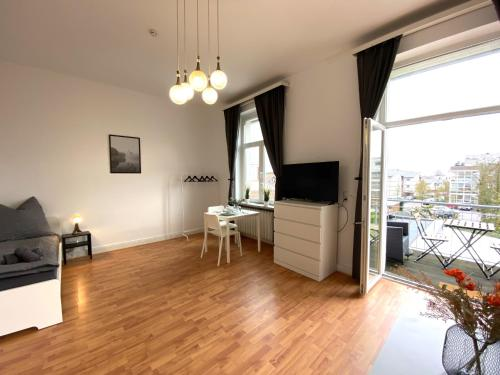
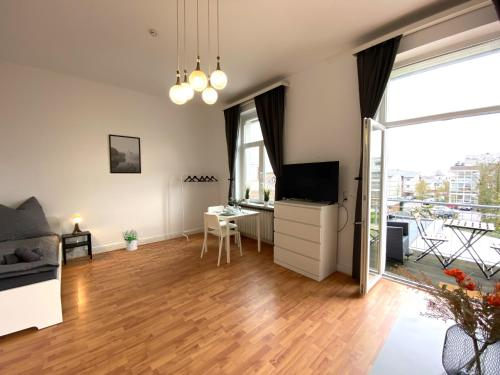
+ potted plant (130, 239)
